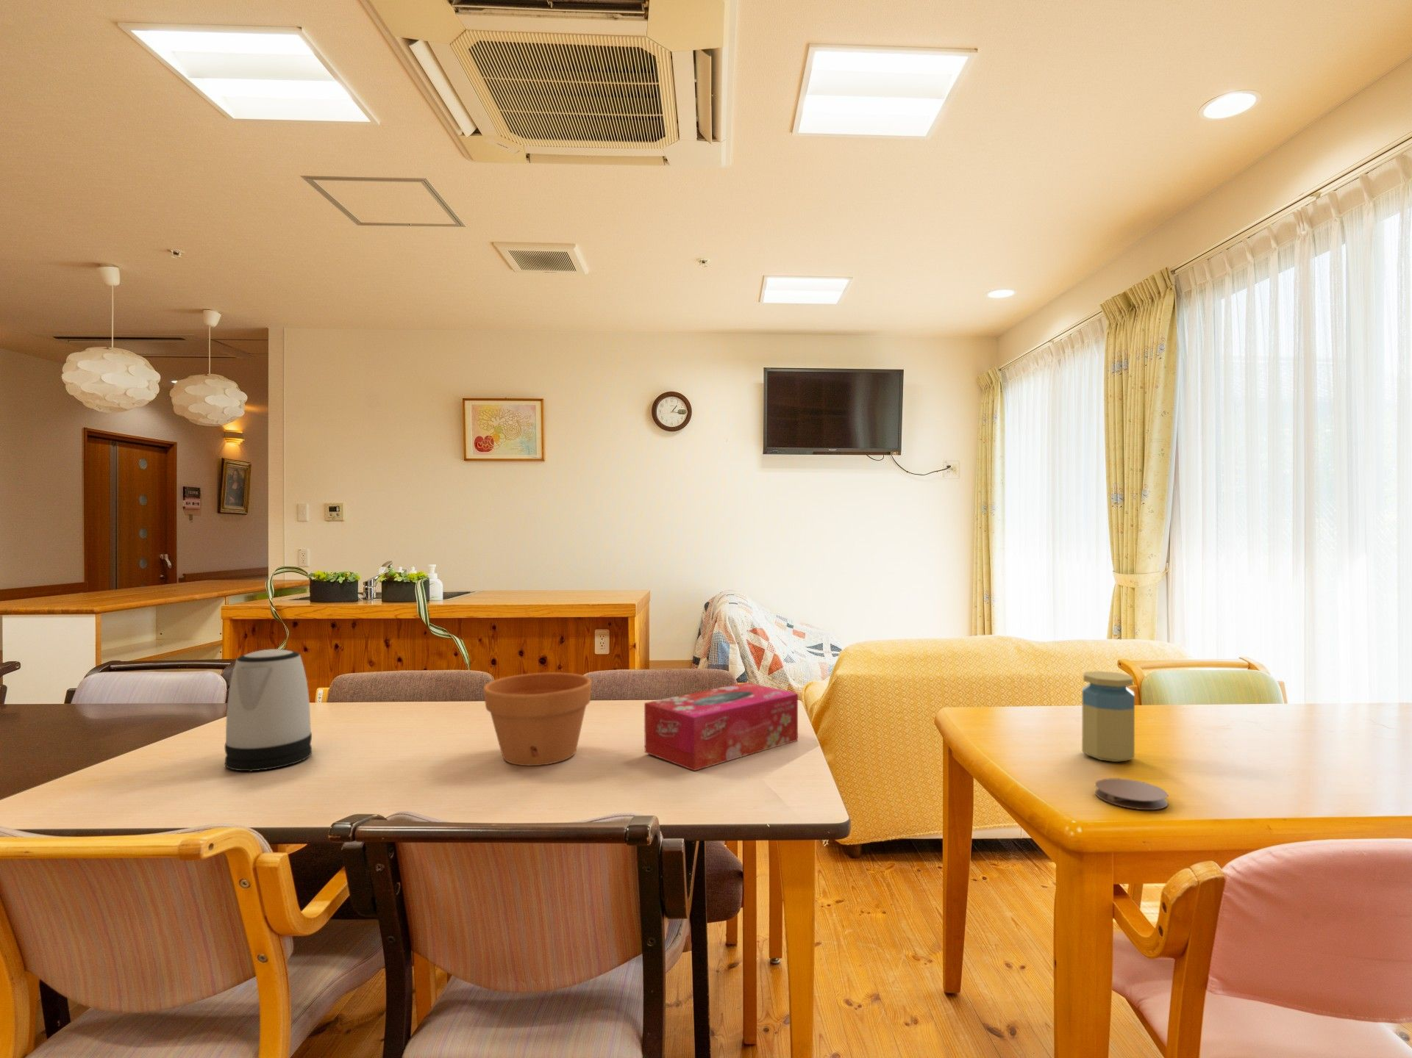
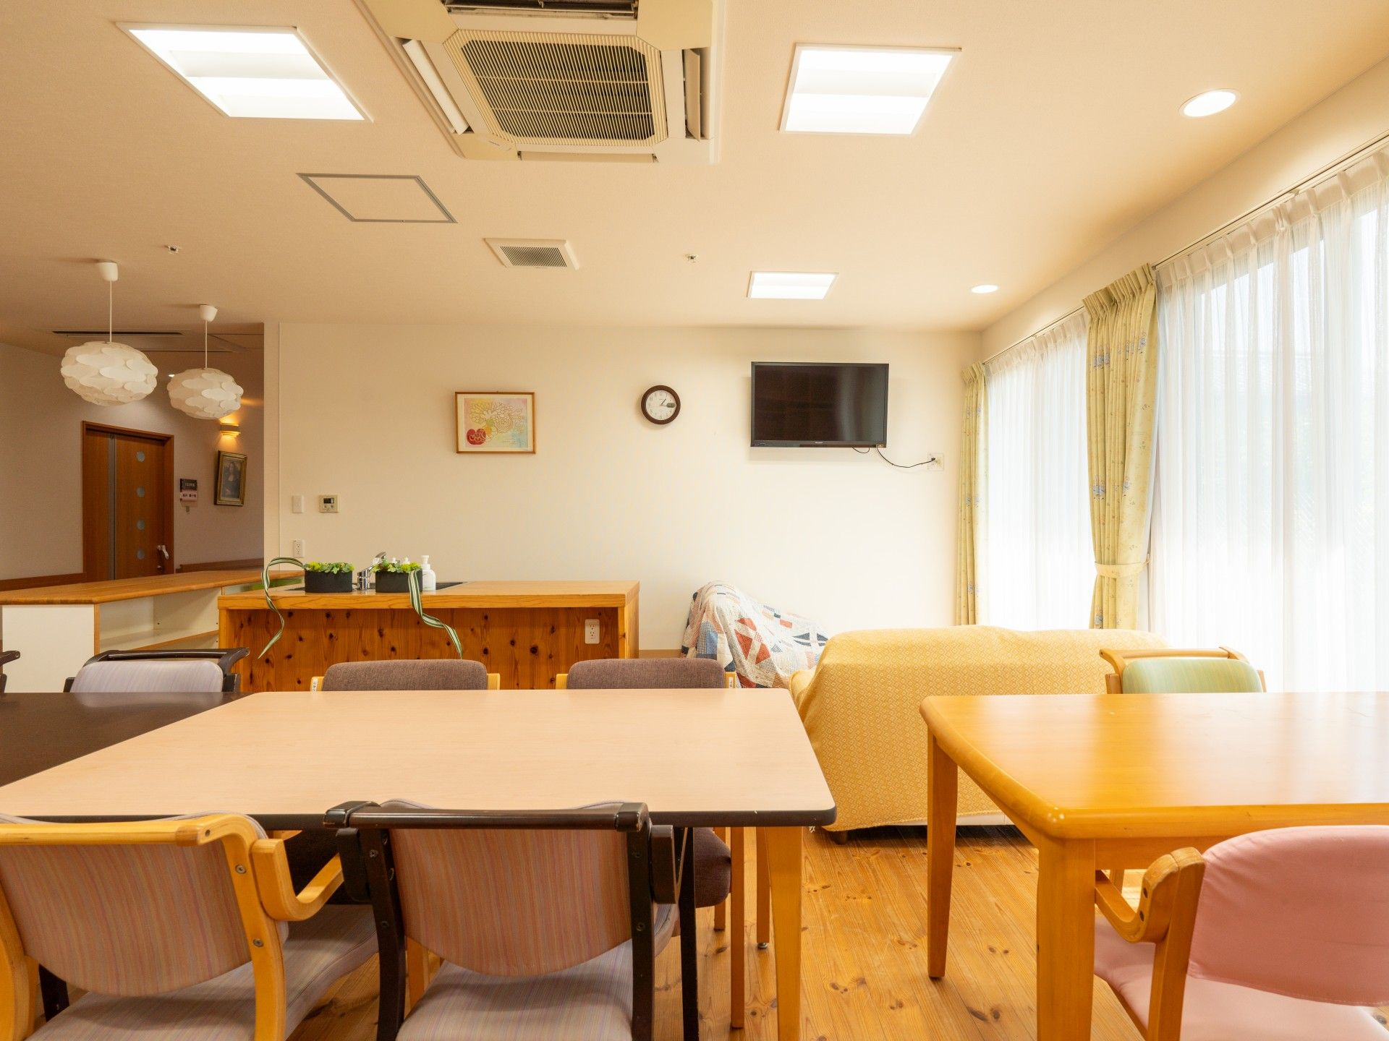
- jar (1107, 716)
- tissue box (723, 721)
- coaster (1131, 792)
- kettle (275, 702)
- flower pot (538, 719)
